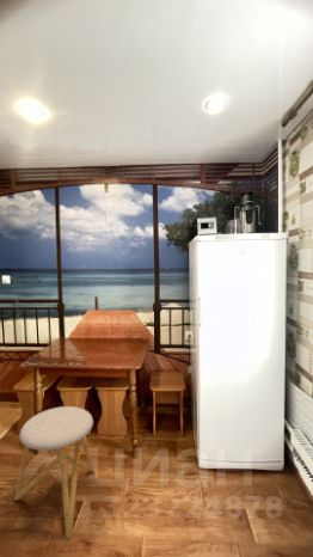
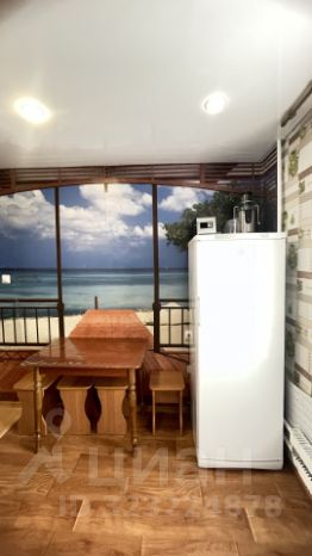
- stool (53, 460)
